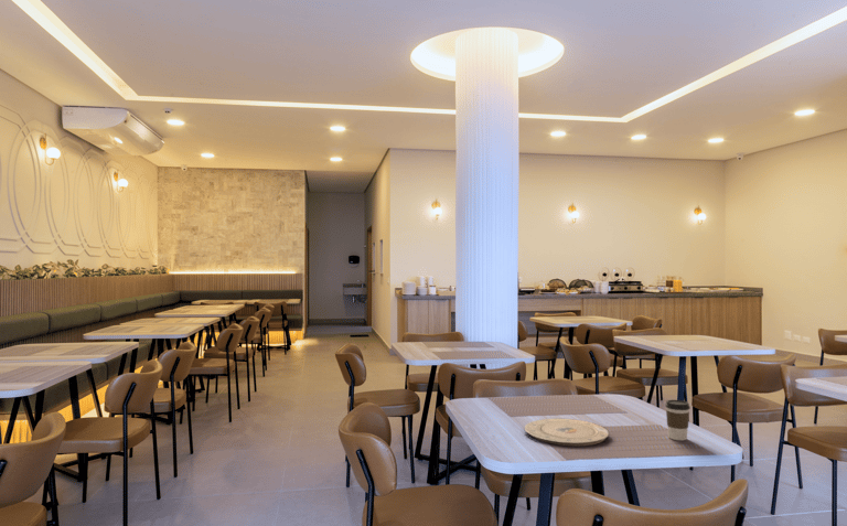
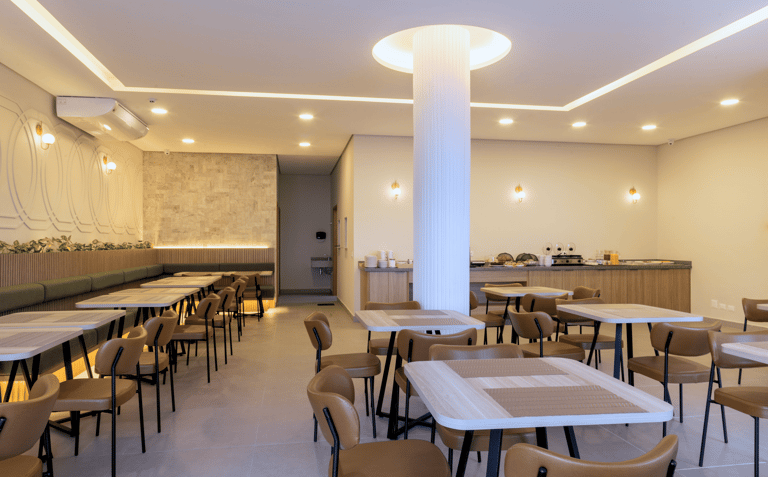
- coffee cup (677, 419)
- plate (566, 431)
